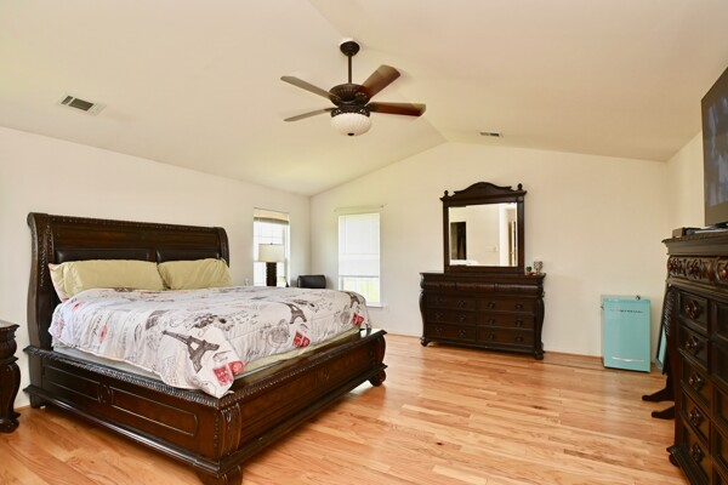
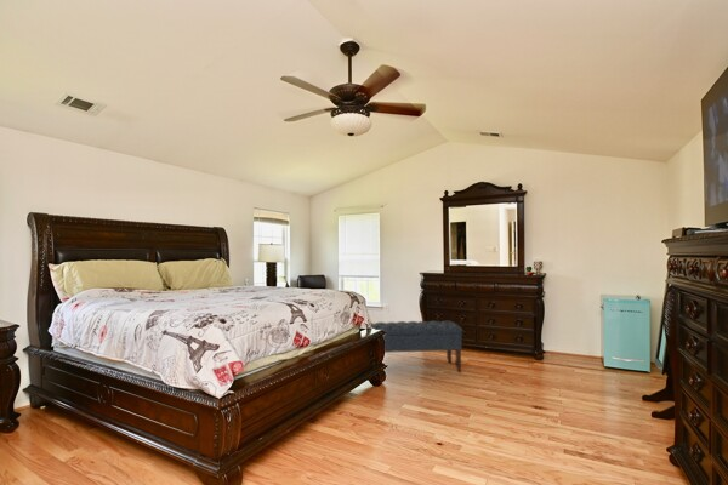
+ bench (410, 344)
